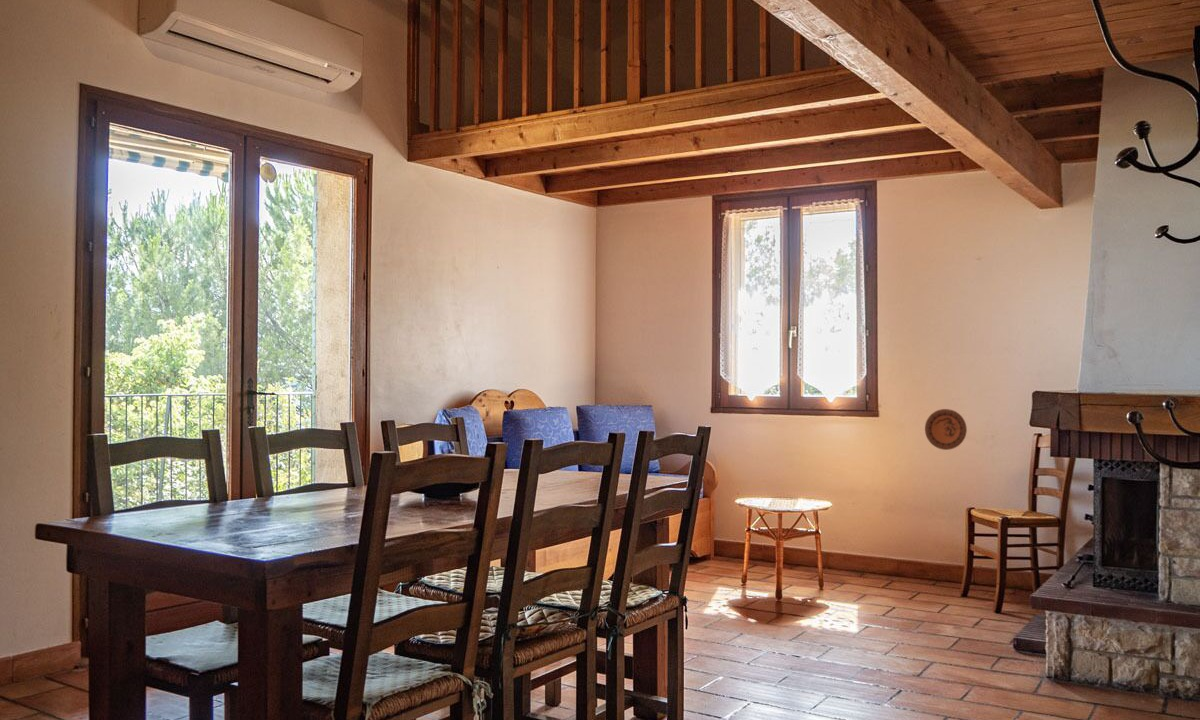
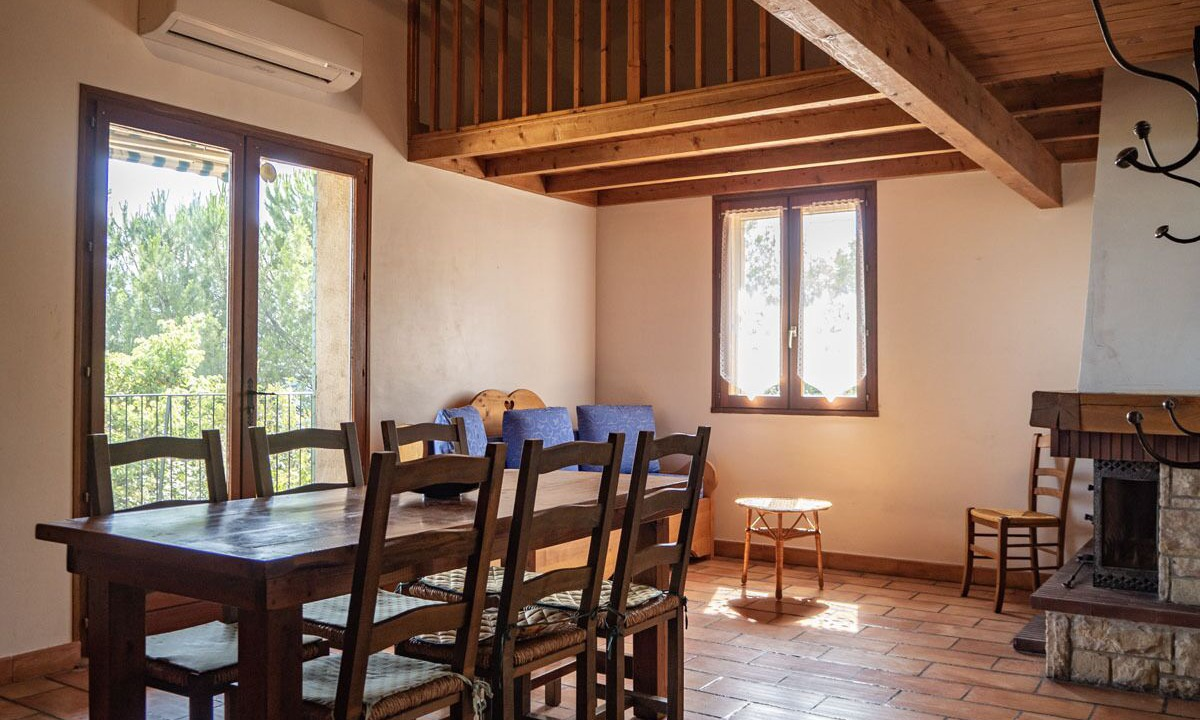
- decorative plate (945, 429)
